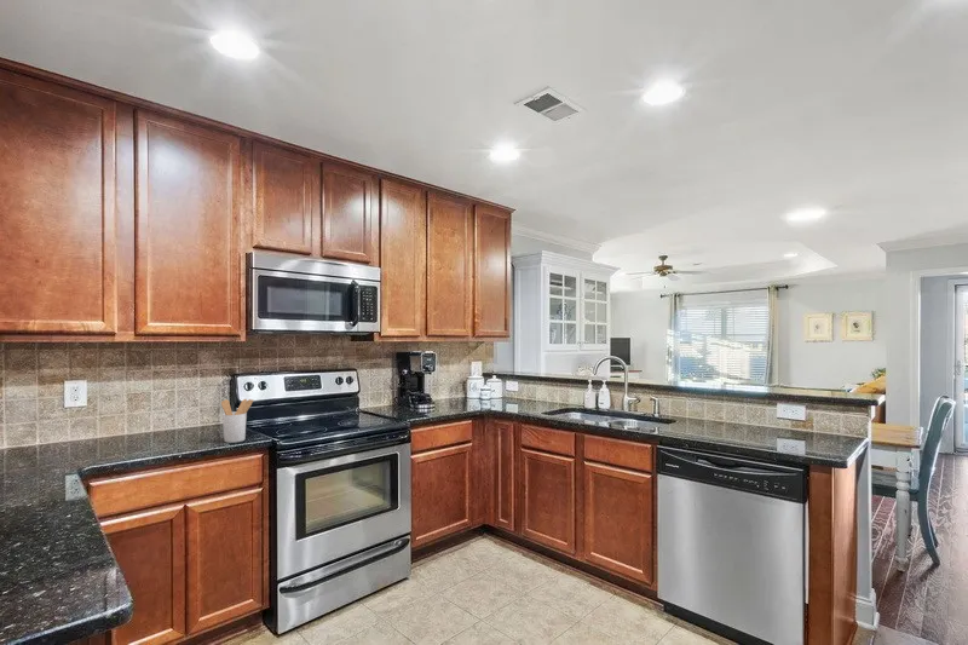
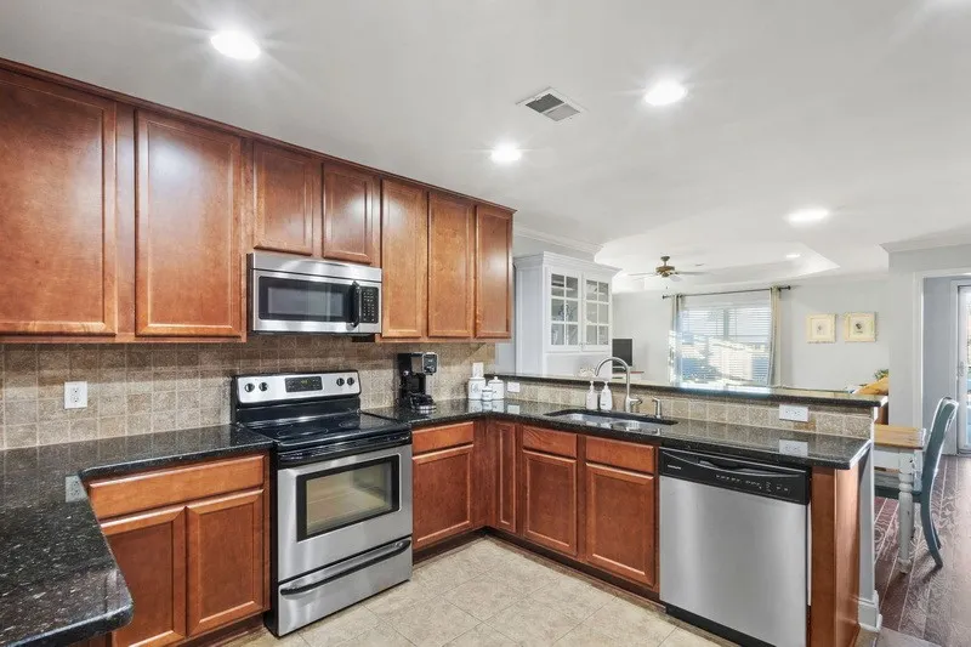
- utensil holder (238, 419)
